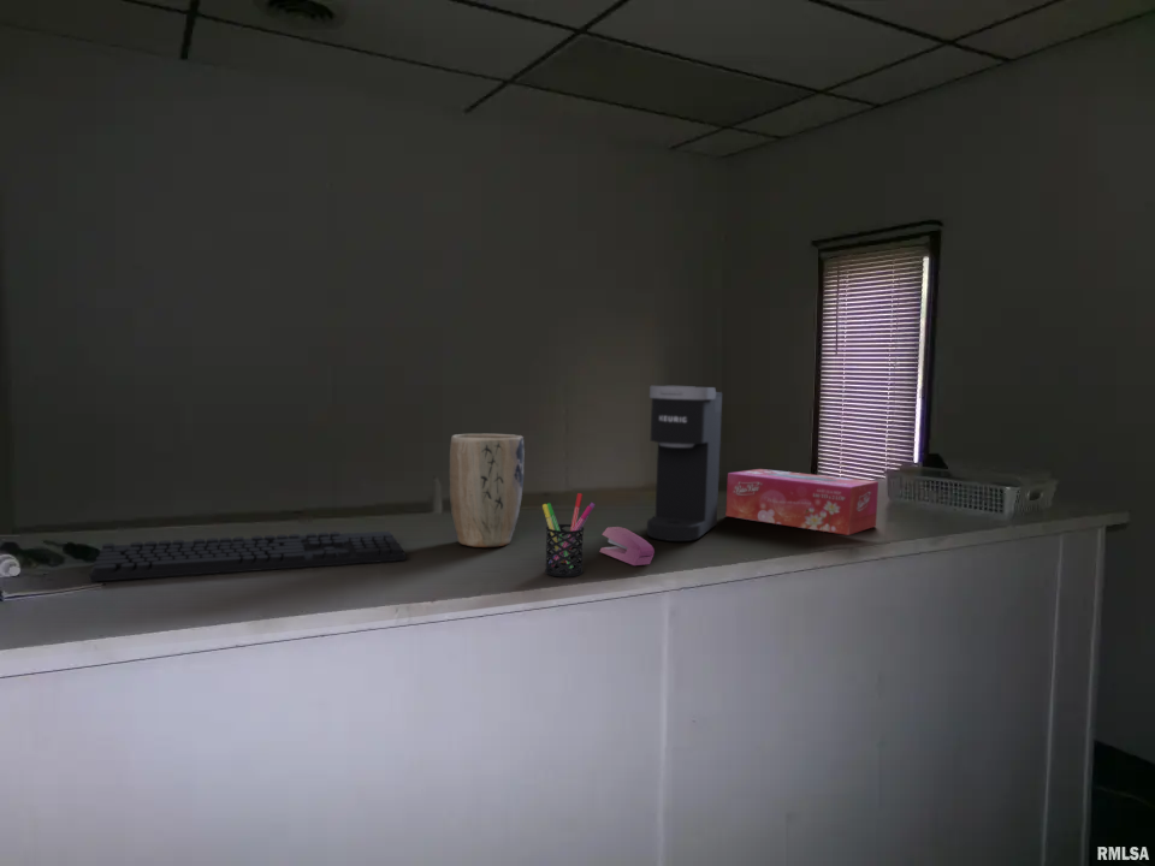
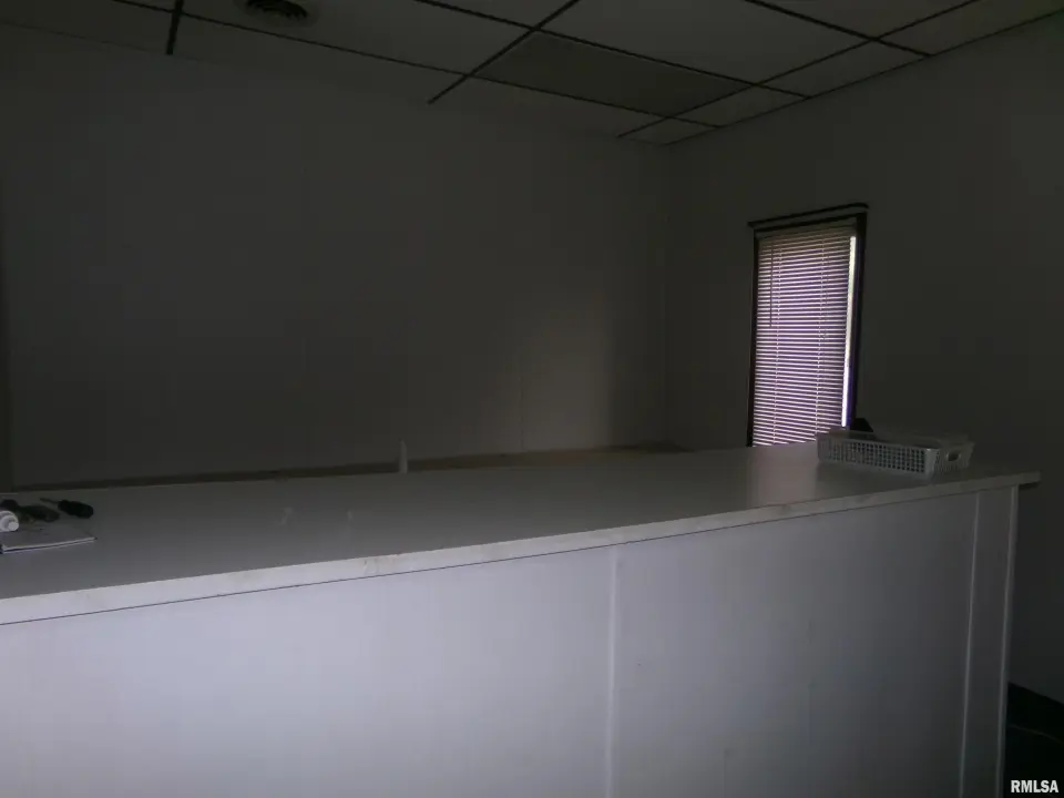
- coffee maker (685, 458)
- stapler (626, 545)
- keyboard (257, 551)
- tissue box (800, 499)
- pen holder (563, 532)
- plant pot (486, 488)
